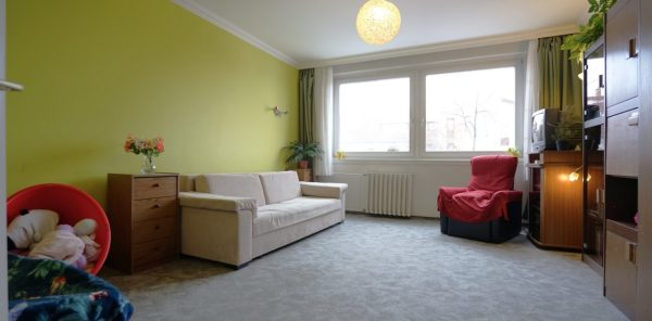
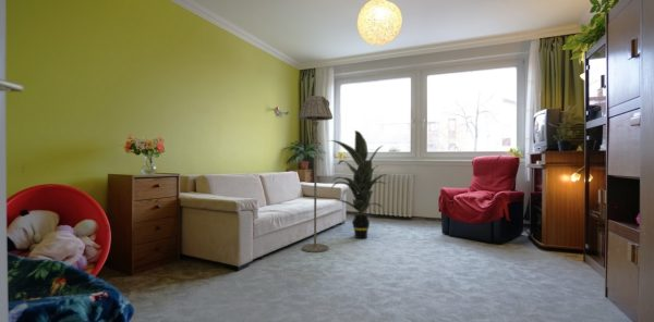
+ floor lamp (315, 173)
+ indoor plant (356, 184)
